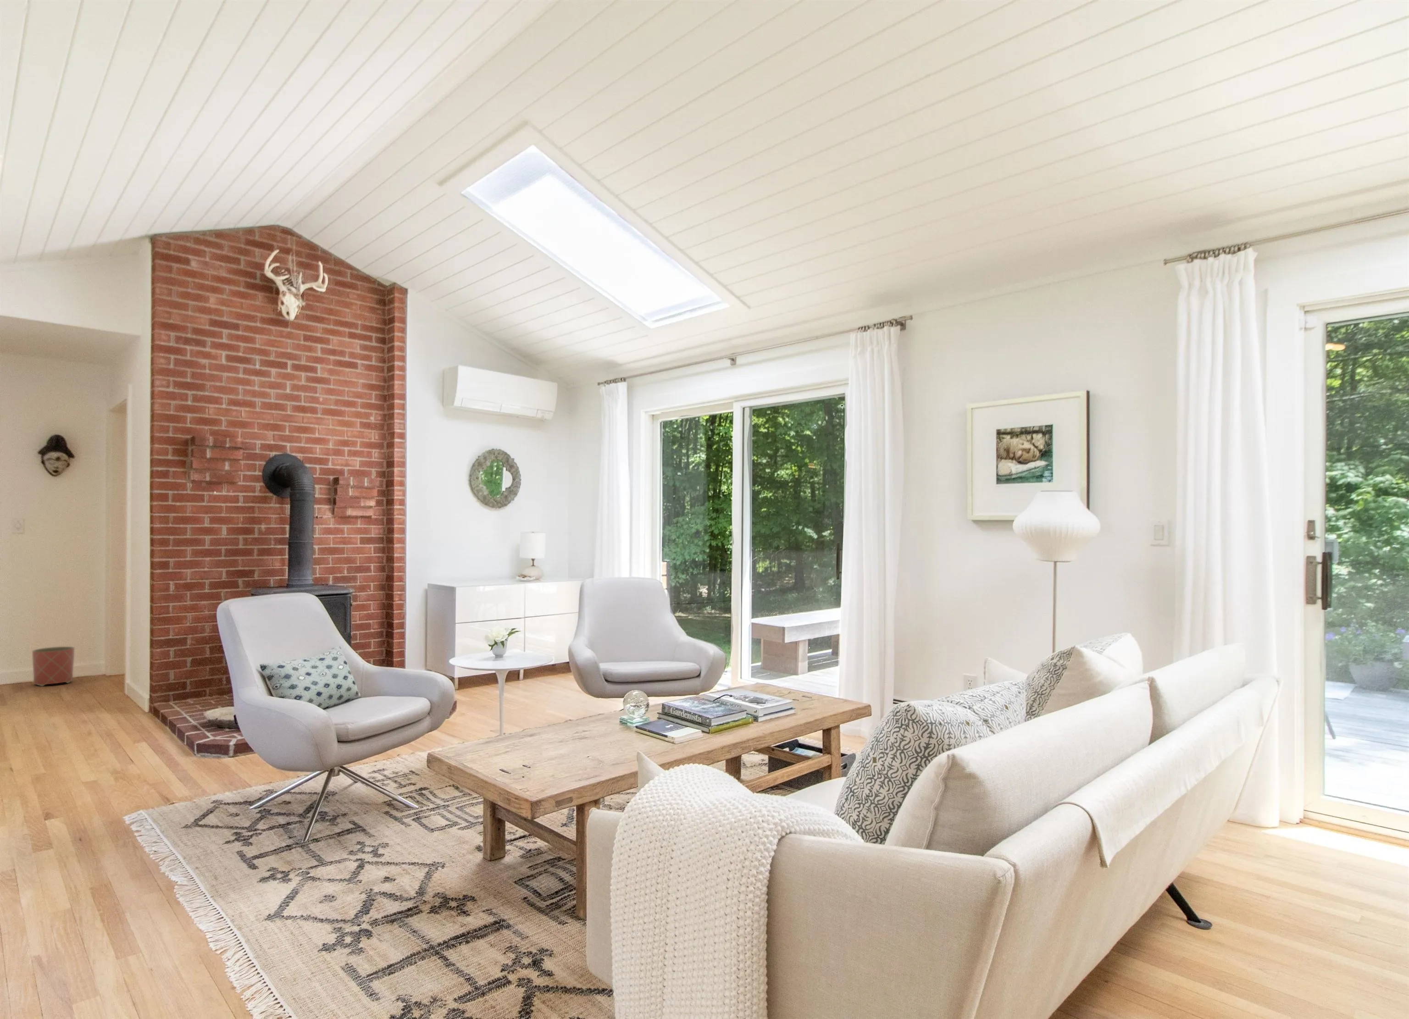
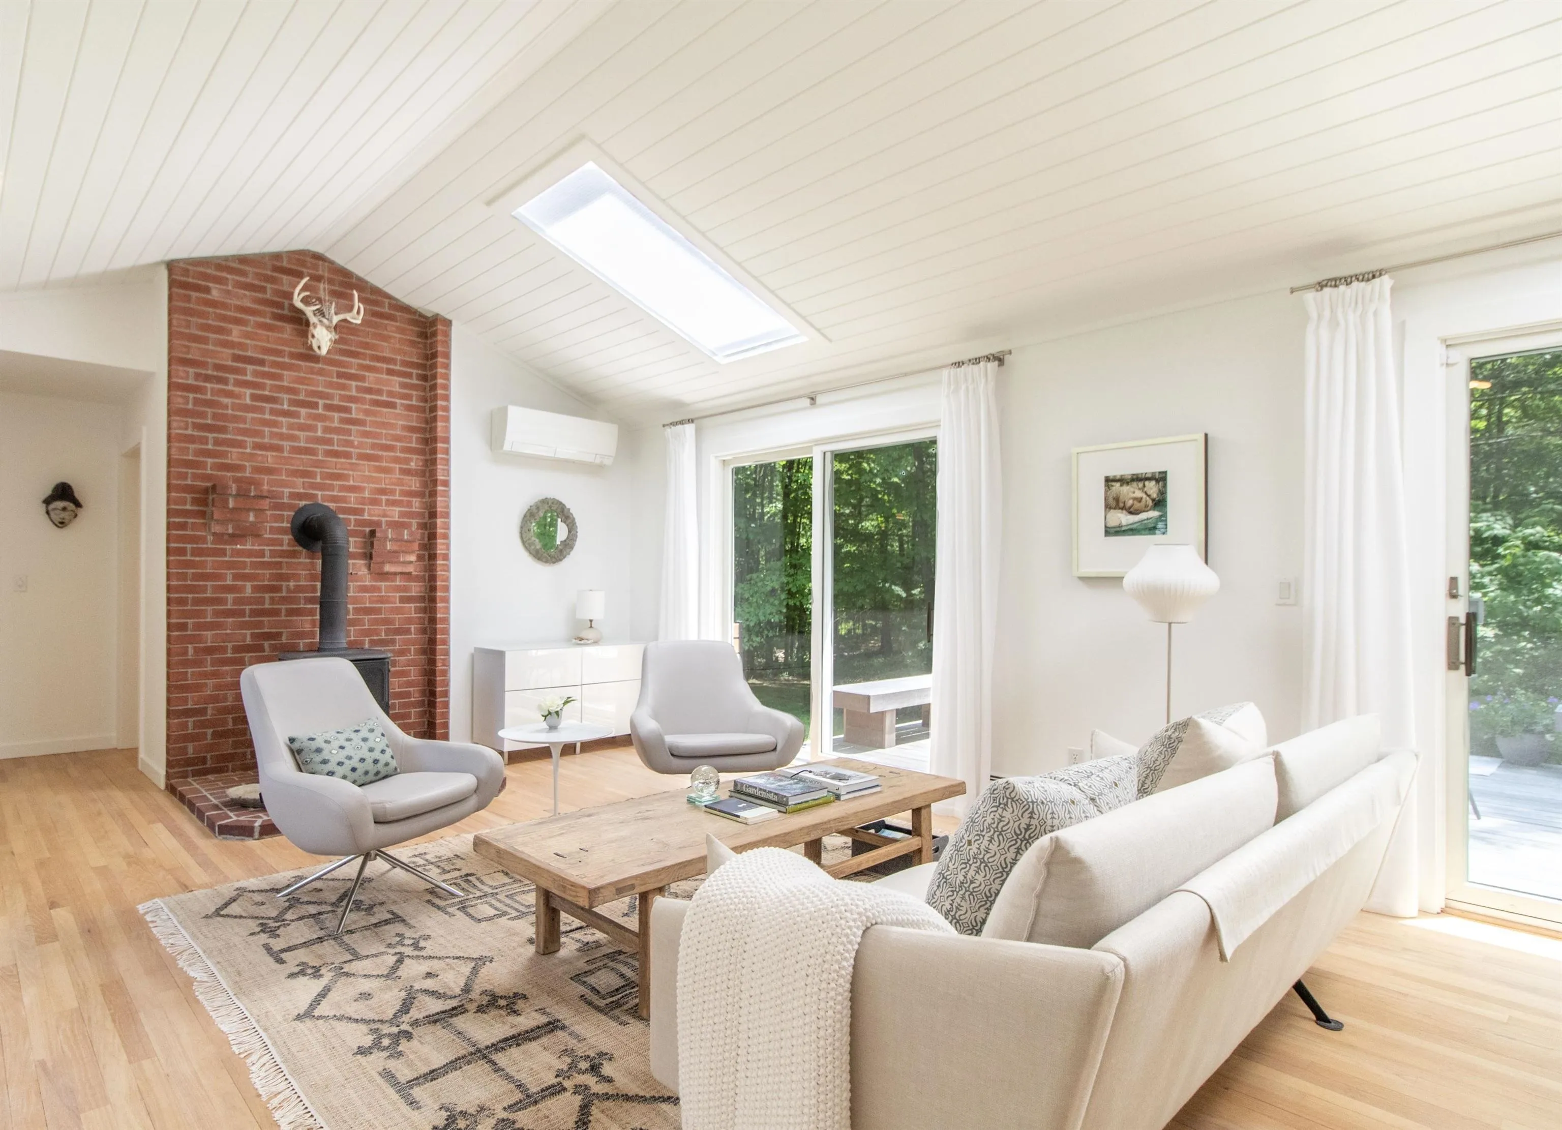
- planter (54, 666)
